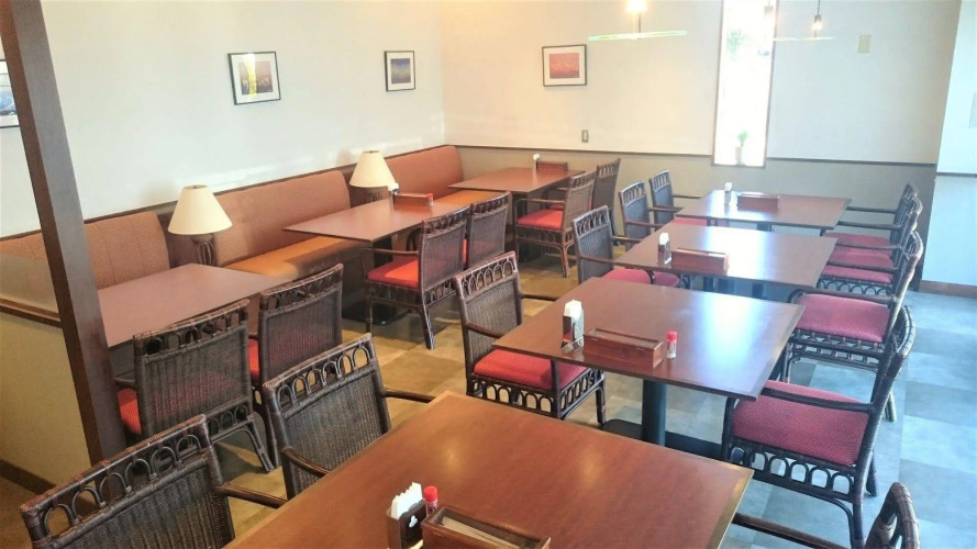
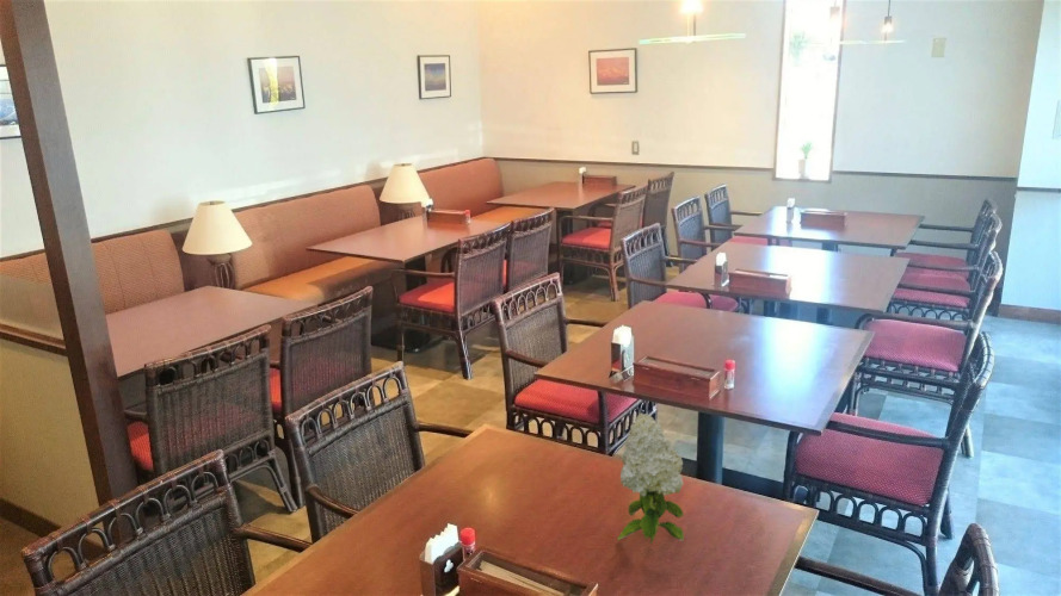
+ flower (652, 479)
